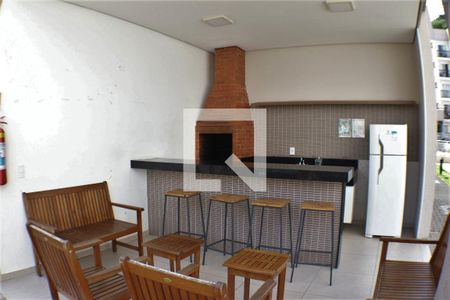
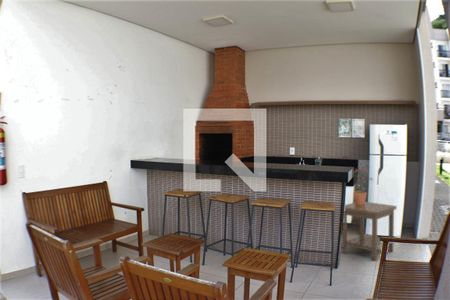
+ potted plant (360, 185)
+ side table (363, 229)
